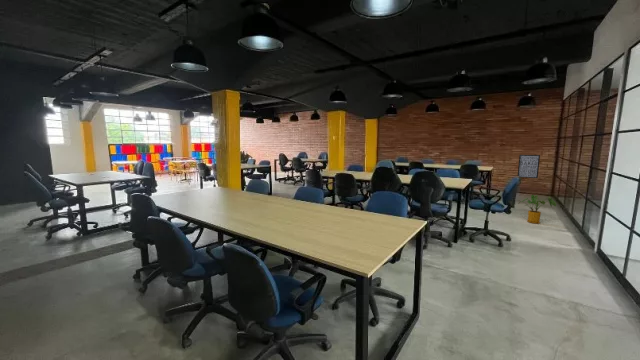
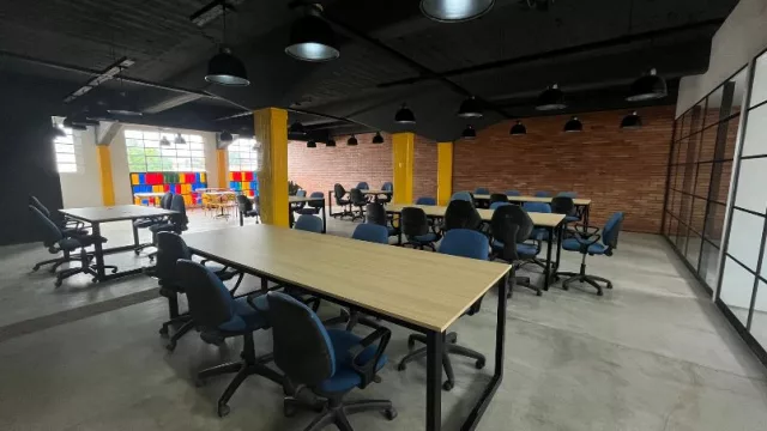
- house plant (535, 208)
- wall art (528, 166)
